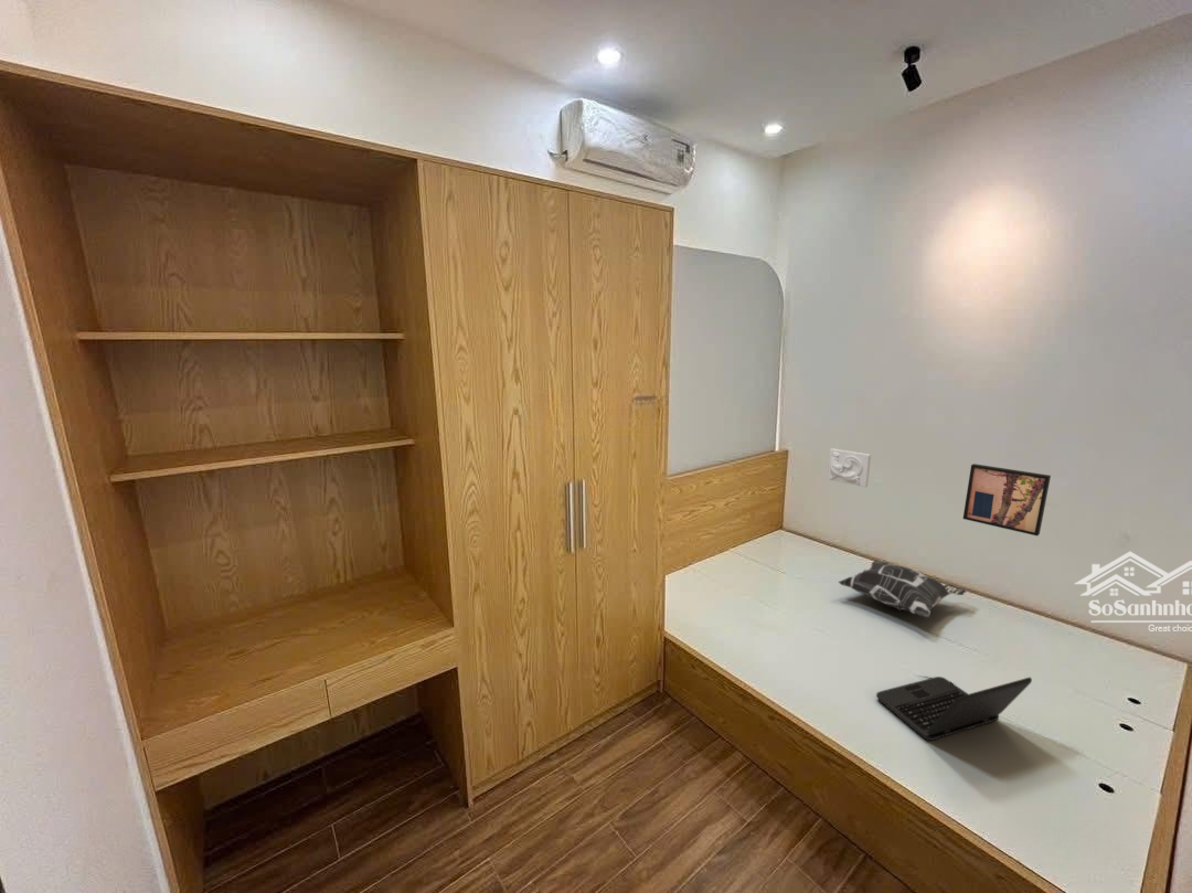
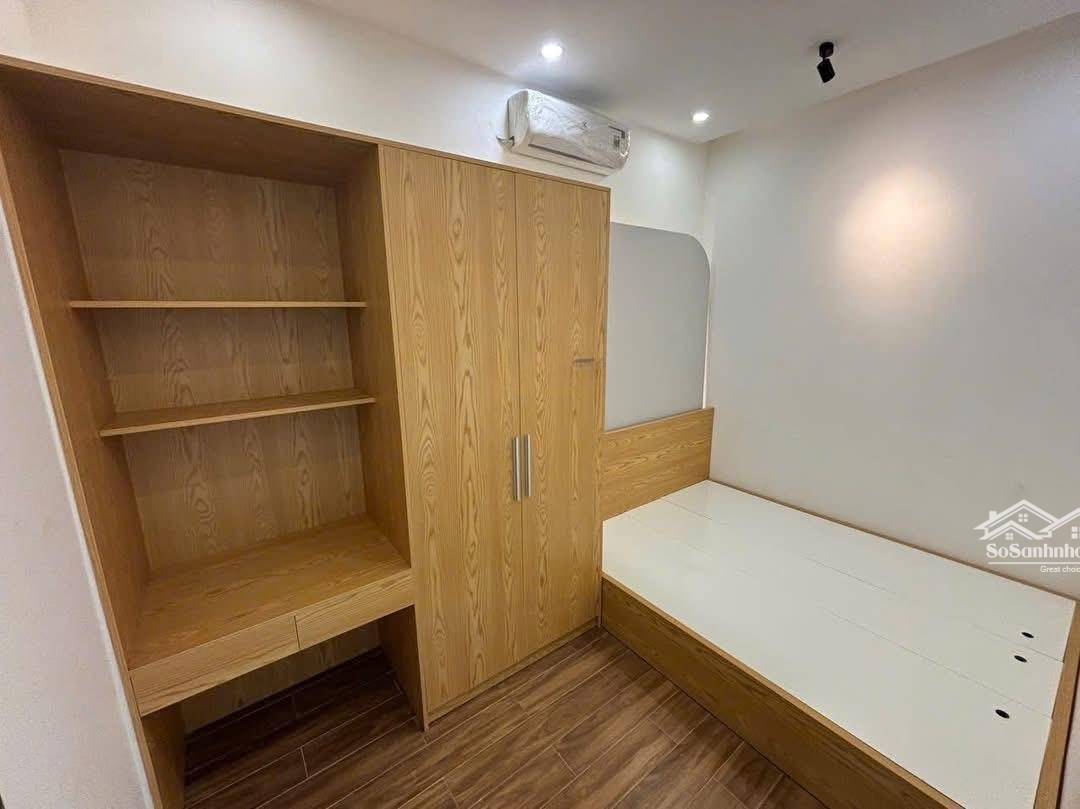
- wall art (1003, 498)
- laptop (948, 688)
- decorative pillow (901, 586)
- wall ornament (847, 467)
